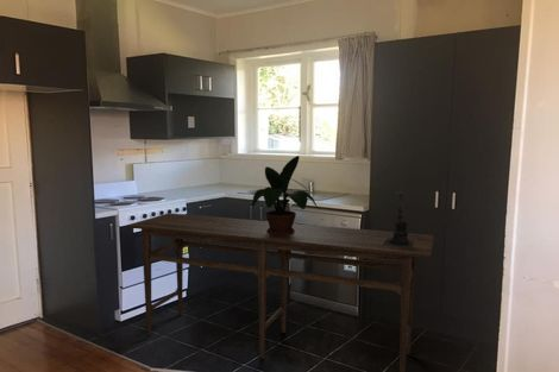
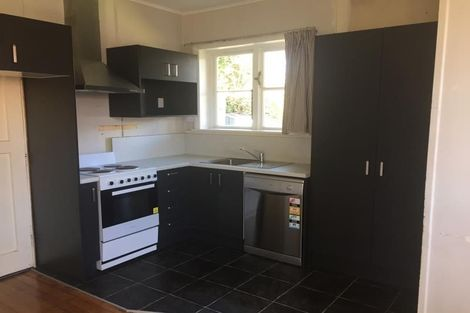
- dining table (281, 288)
- potted plant (280, 193)
- candle holder (400, 212)
